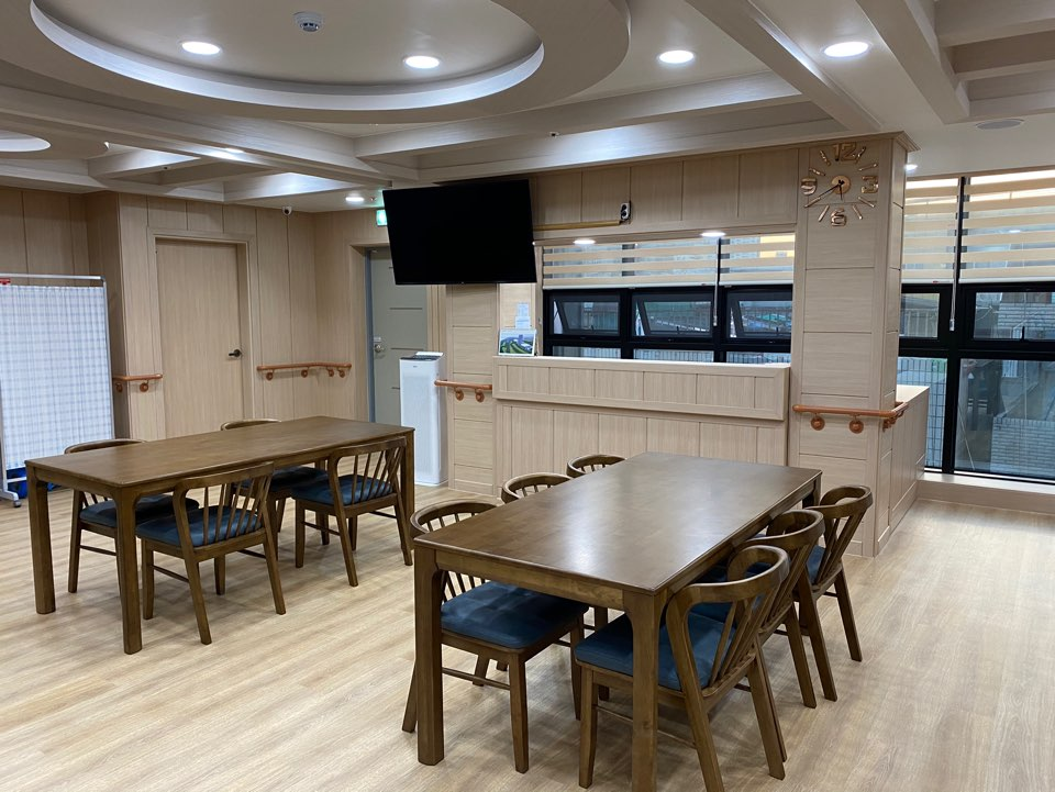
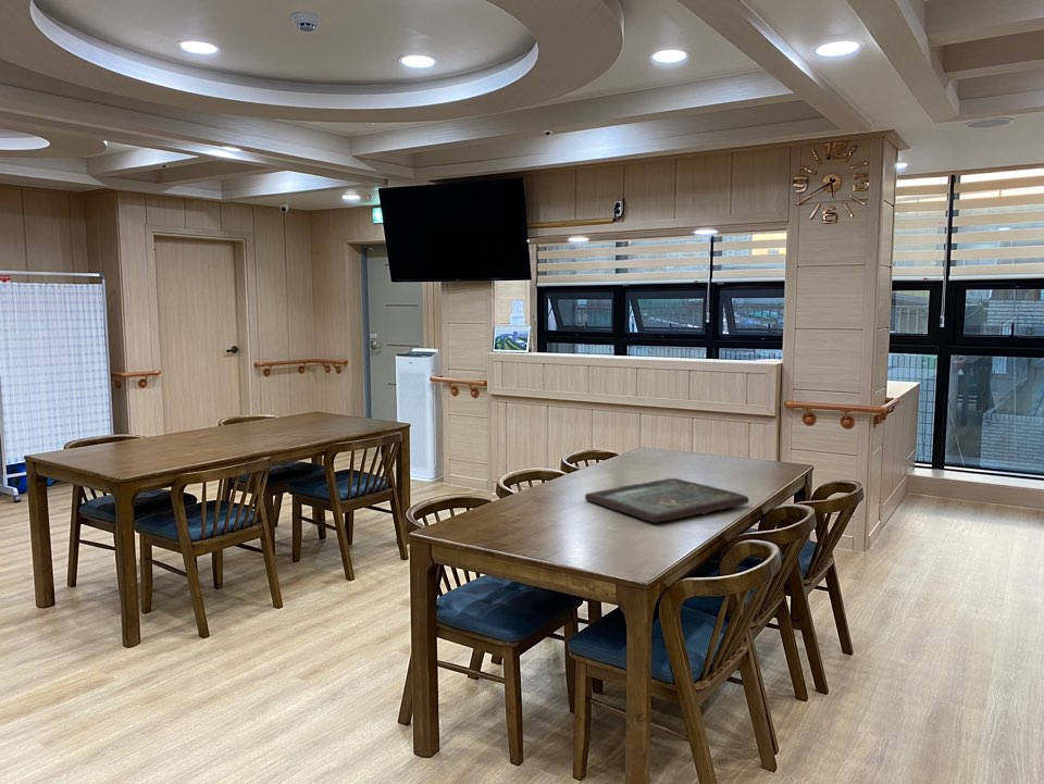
+ board game (664, 497)
